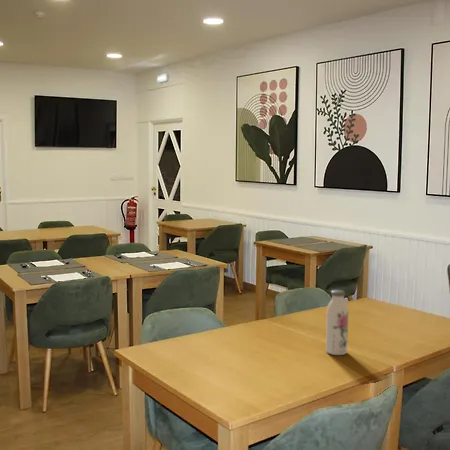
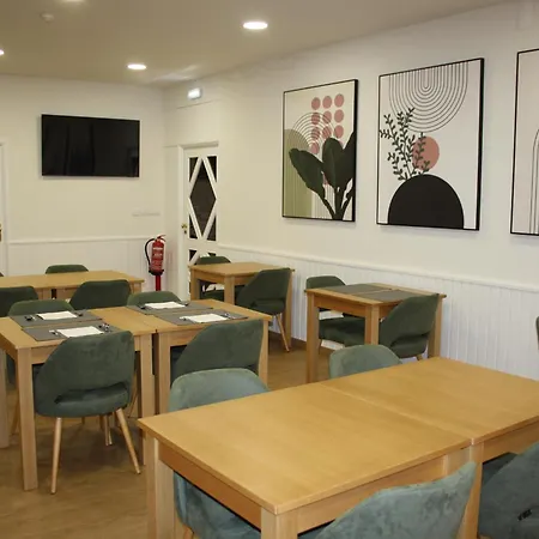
- water bottle (337, 321)
